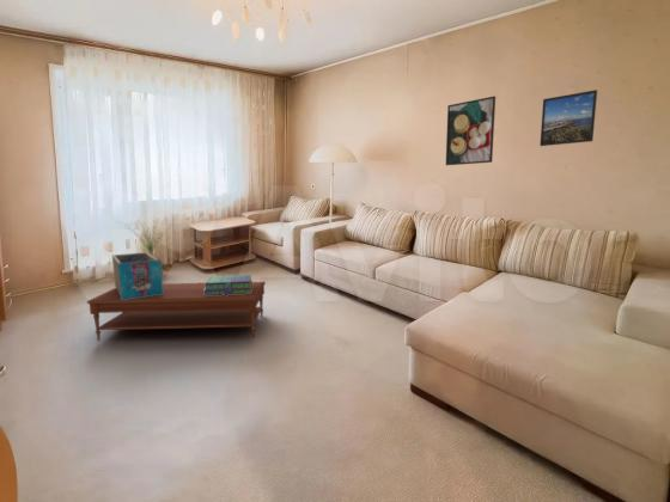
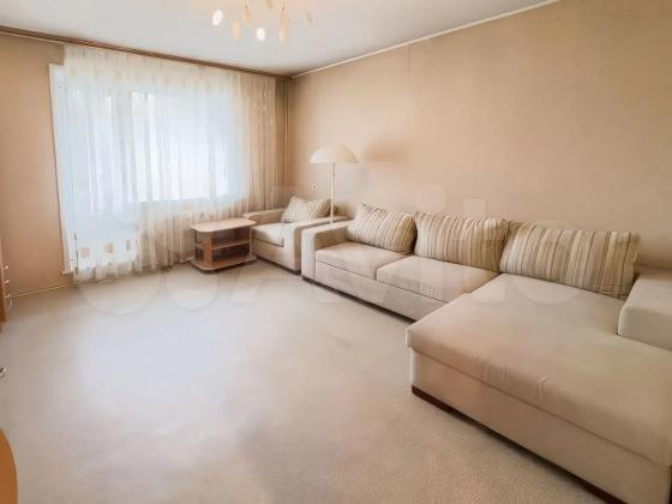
- house plant (151, 246)
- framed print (567, 120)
- stack of books (229, 283)
- coffee table (185, 310)
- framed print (469, 133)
- decorative box (135, 273)
